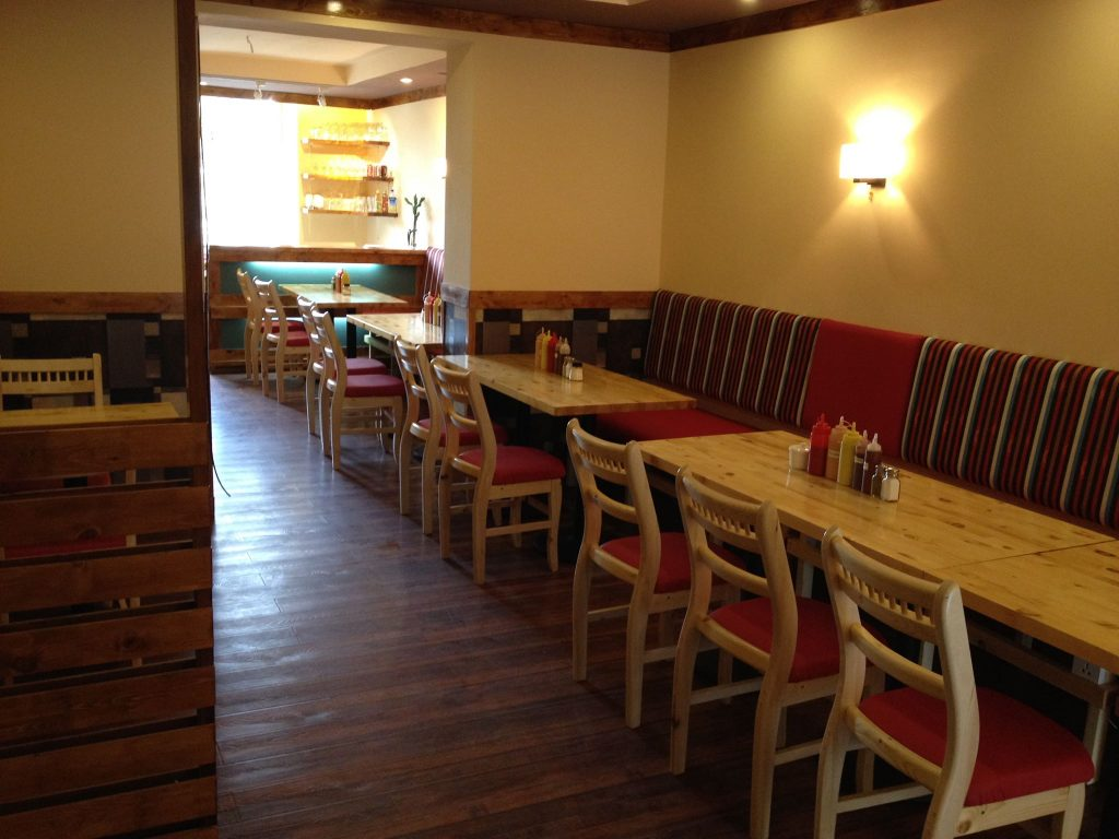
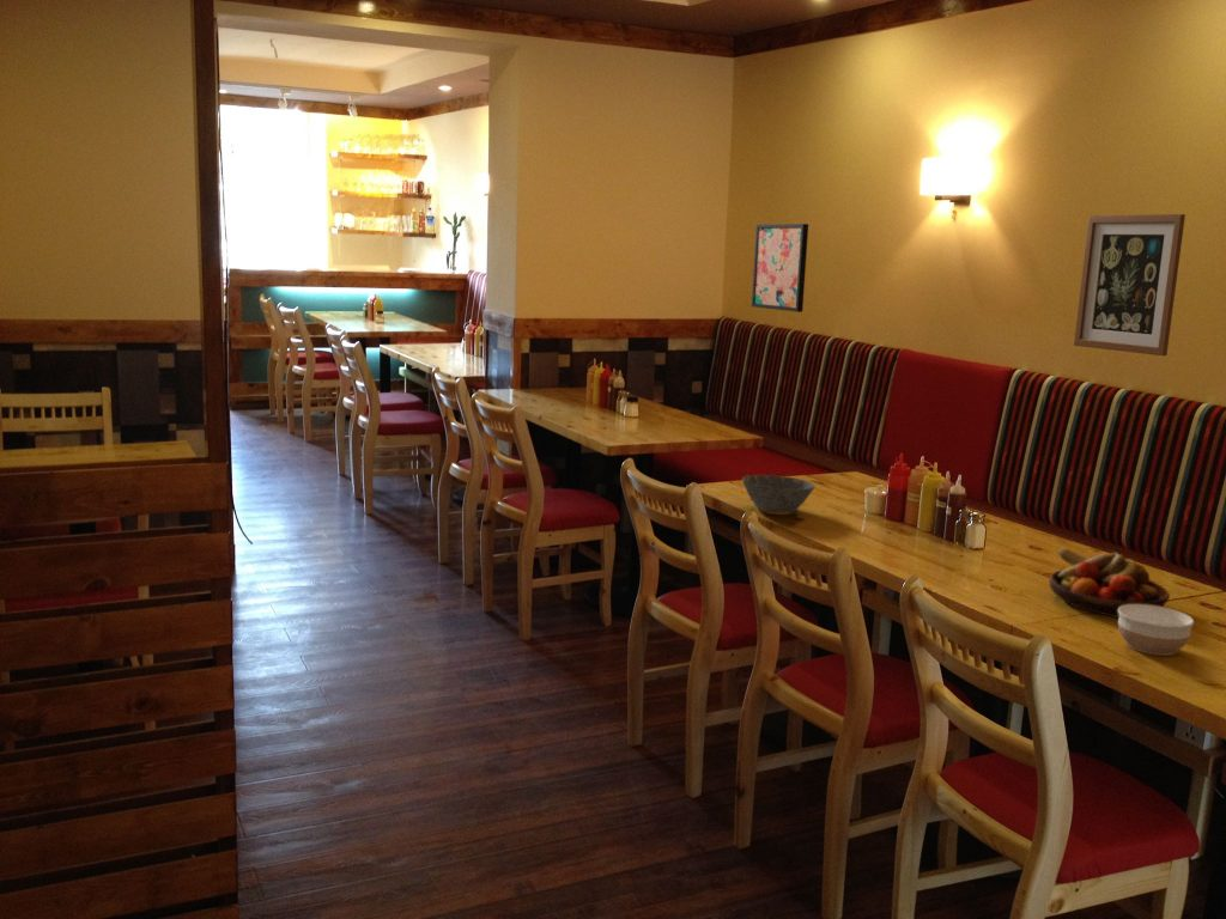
+ bowl (1153, 631)
+ bowl (777, 494)
+ wall art (778, 267)
+ fruit bowl (1106, 579)
+ wall art (1125, 284)
